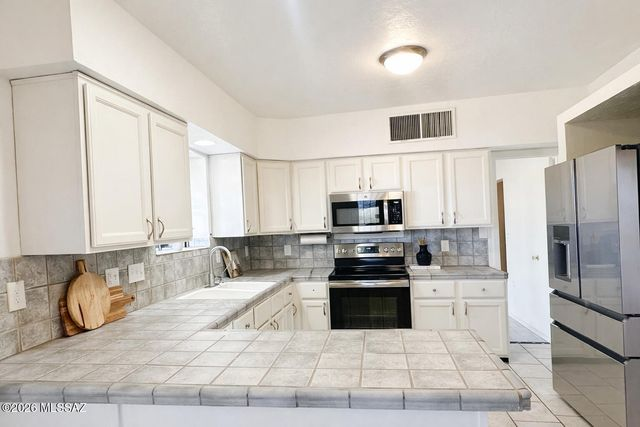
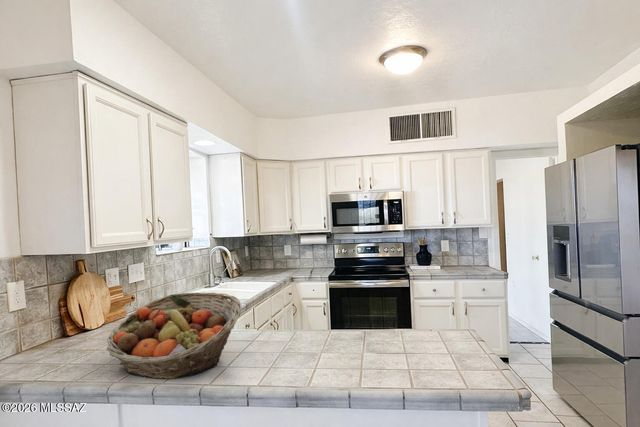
+ fruit basket (177, 331)
